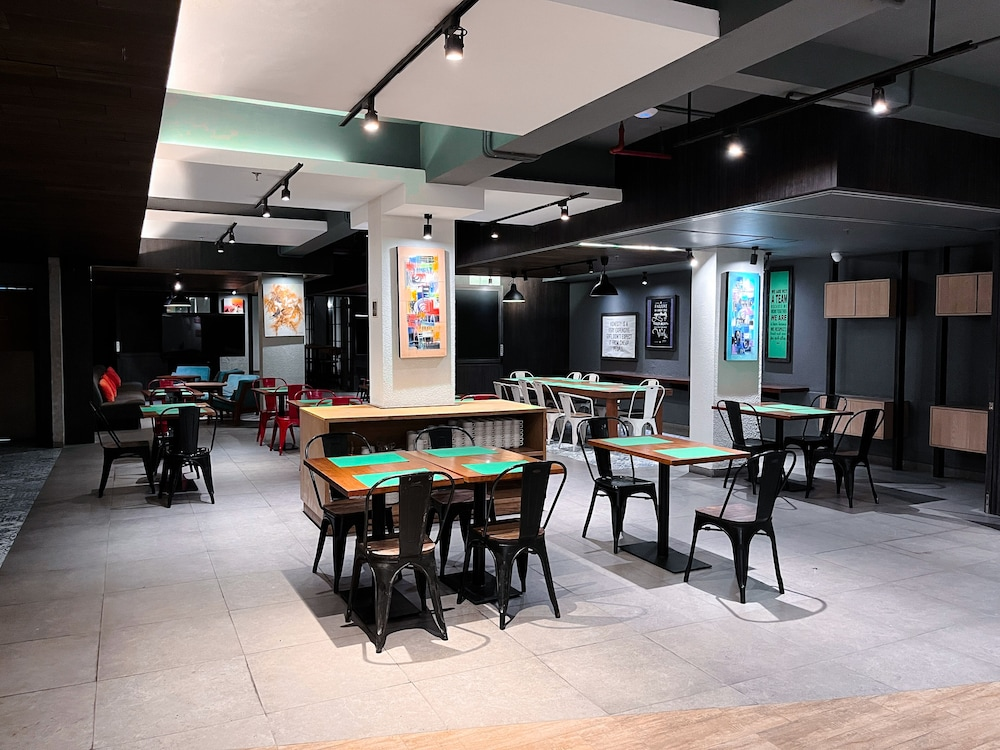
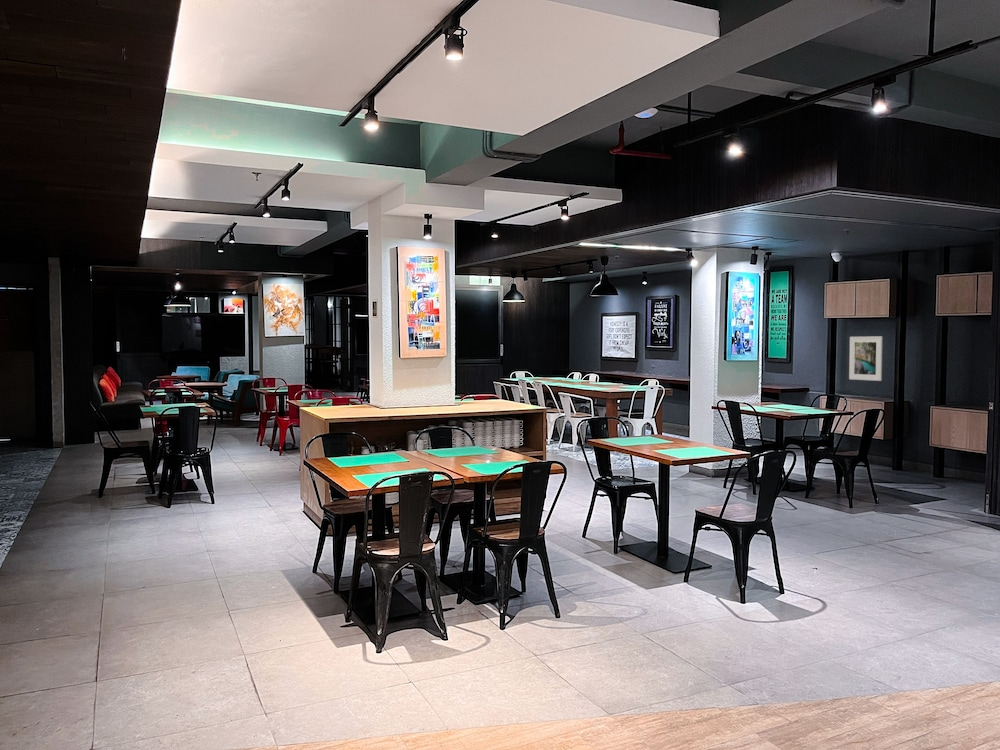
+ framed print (865, 358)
